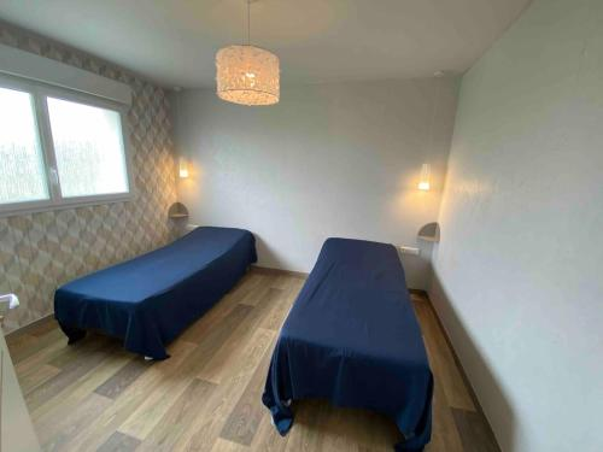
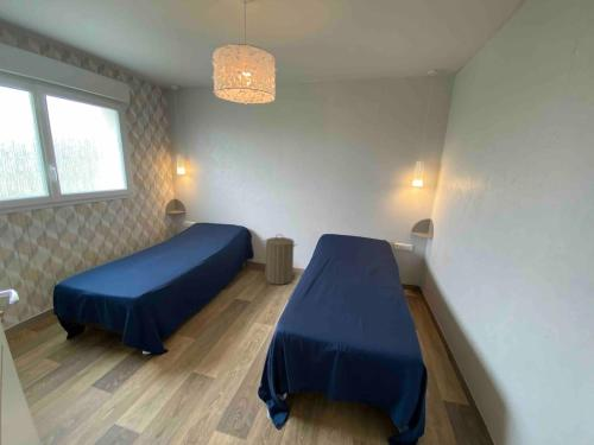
+ laundry hamper (279, 256)
